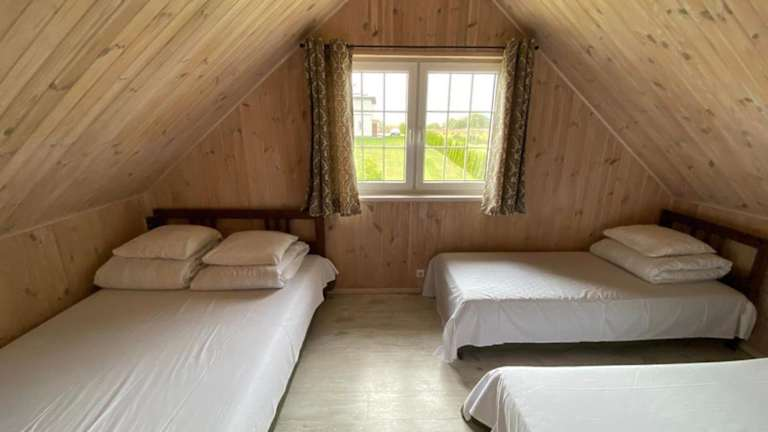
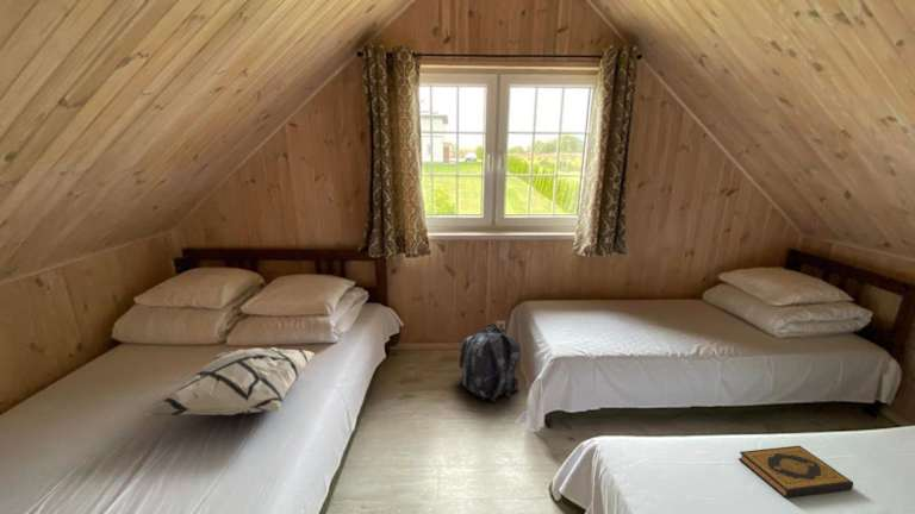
+ backpack (490, 355)
+ hardback book (792, 470)
+ decorative pillow (244, 378)
